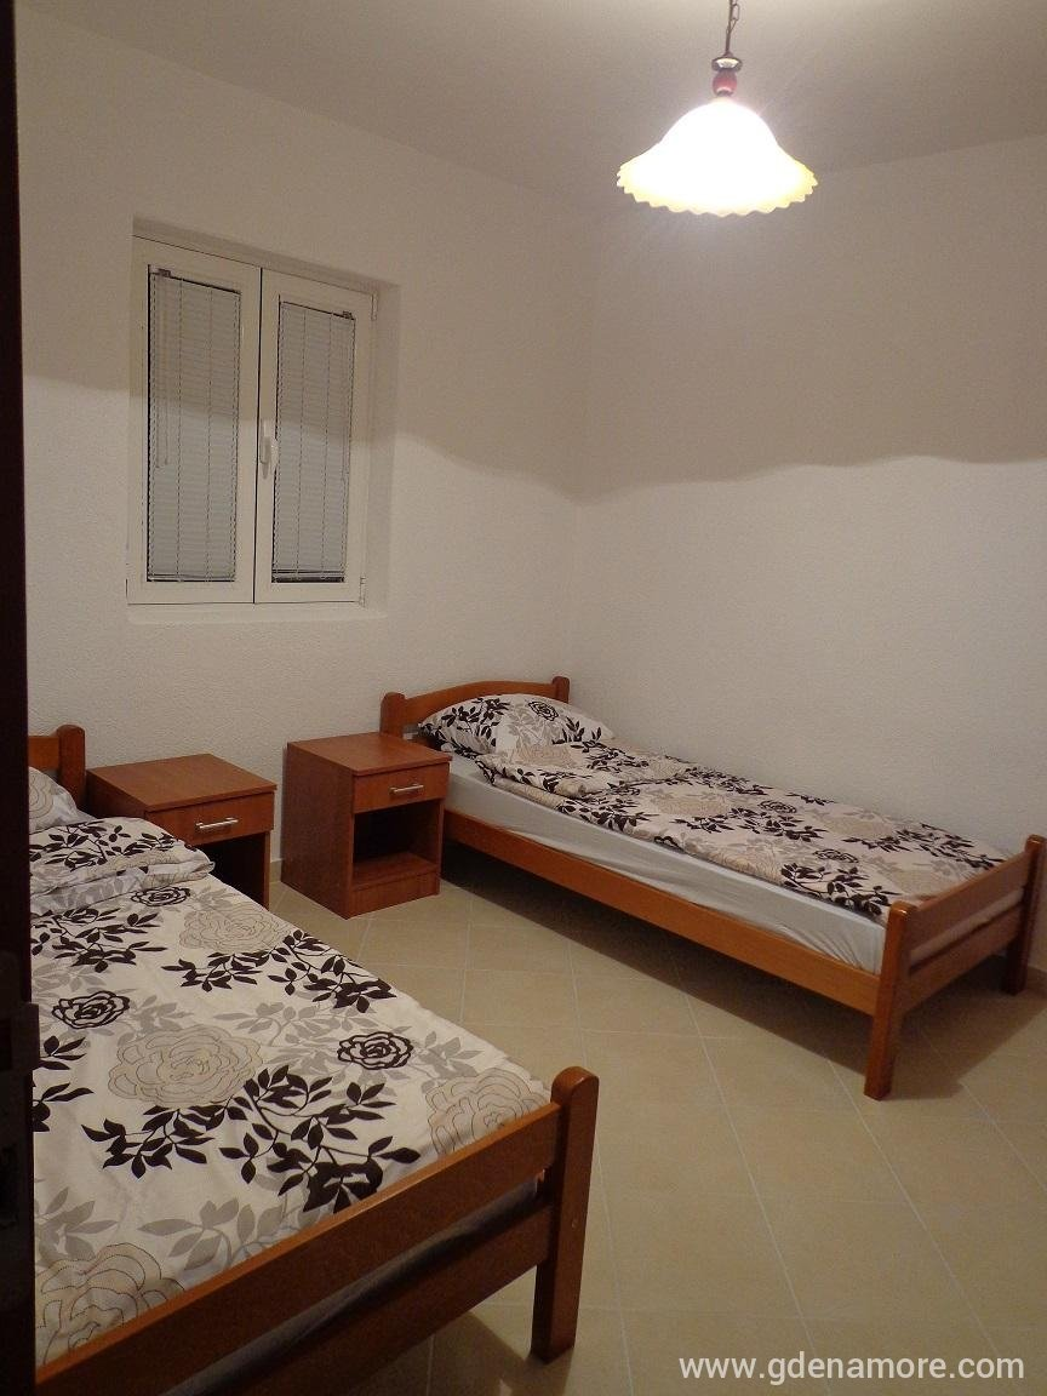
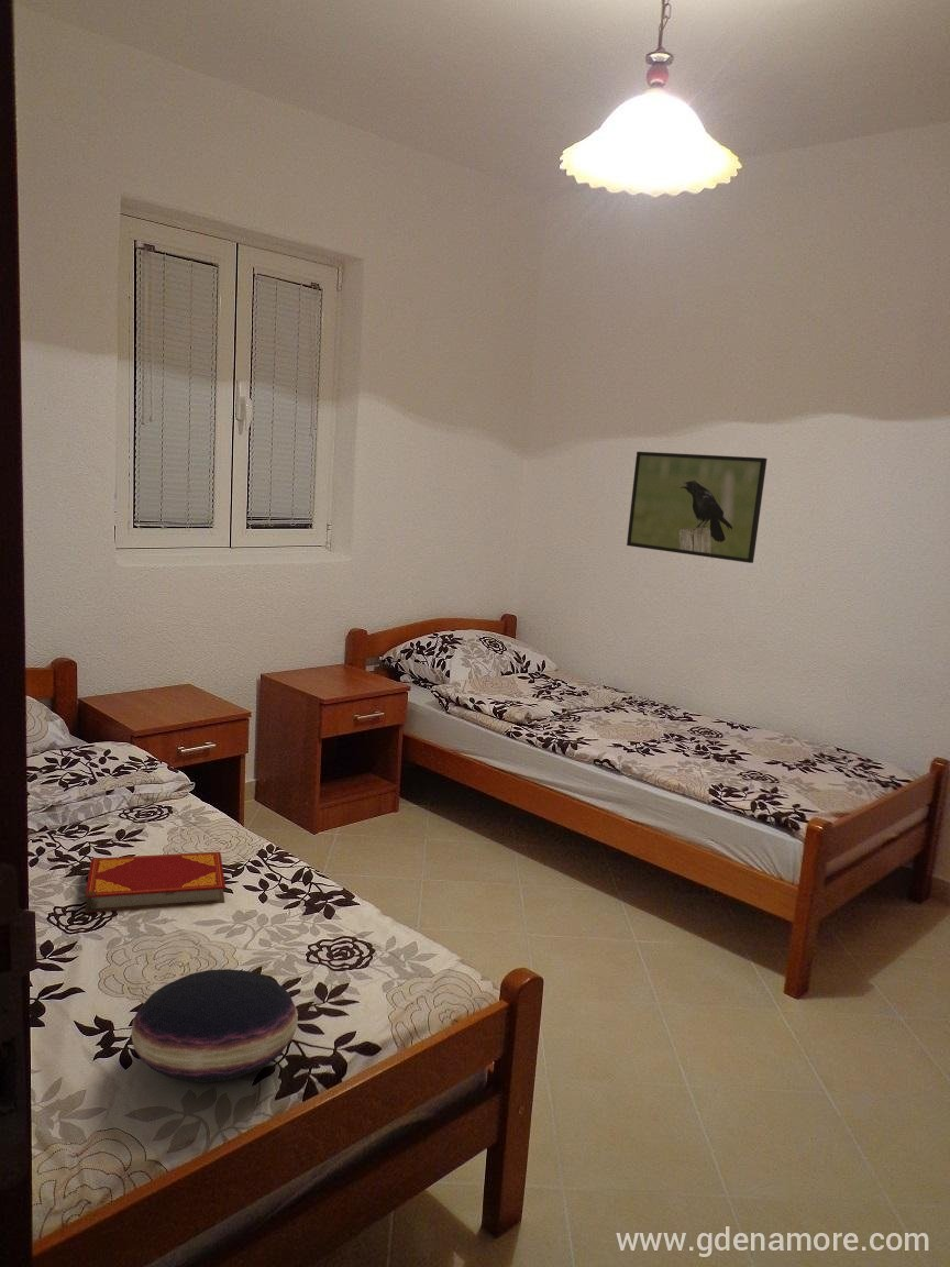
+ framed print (692, 504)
+ cushion (216, 1023)
+ hardback book (156, 880)
